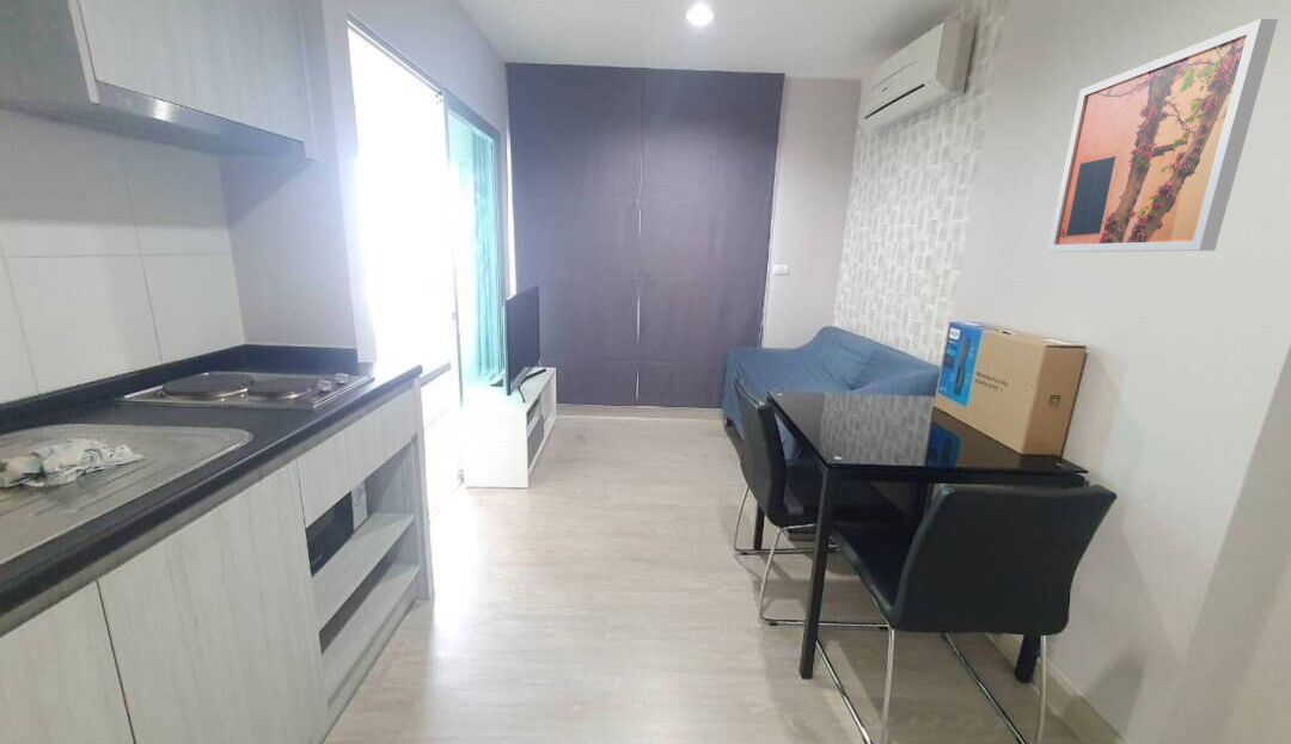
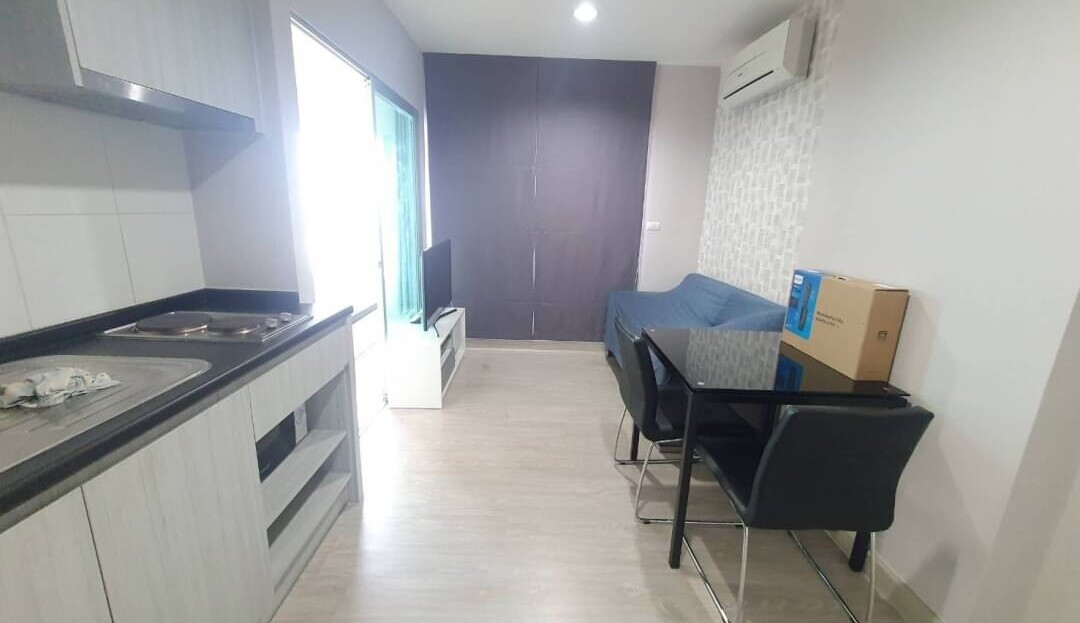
- wall art (1138, 159)
